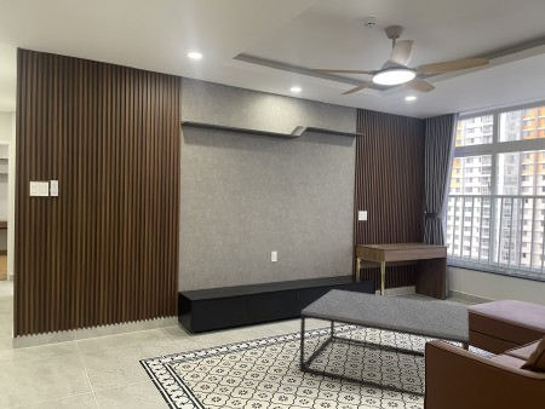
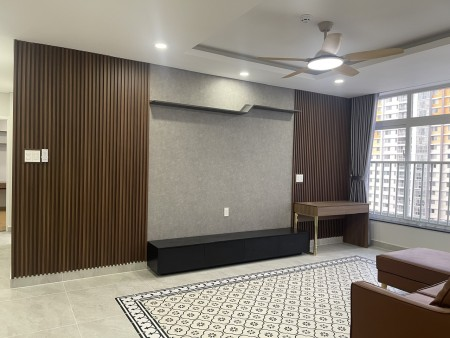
- coffee table (386, 330)
